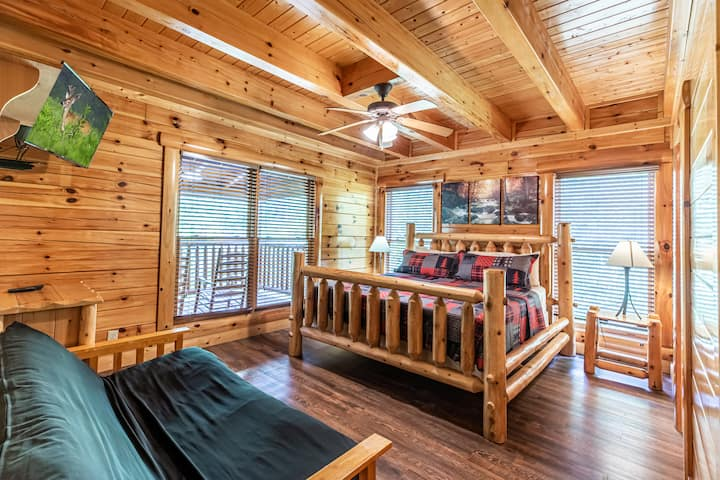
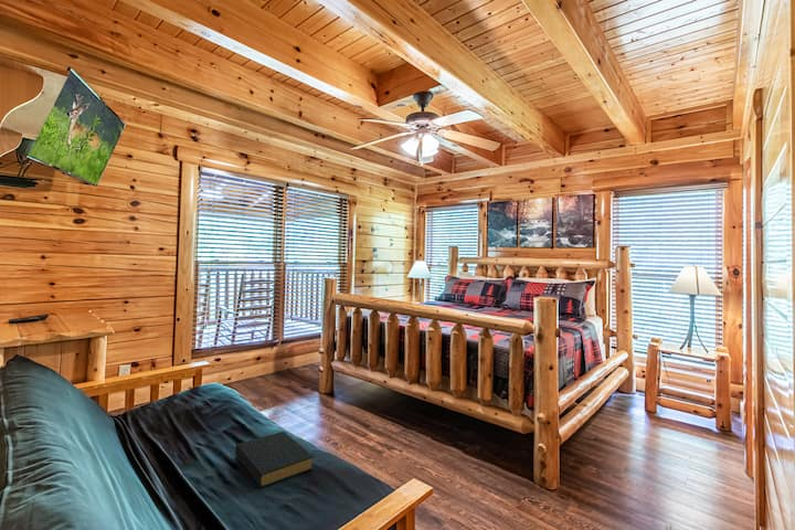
+ hardback book (273, 456)
